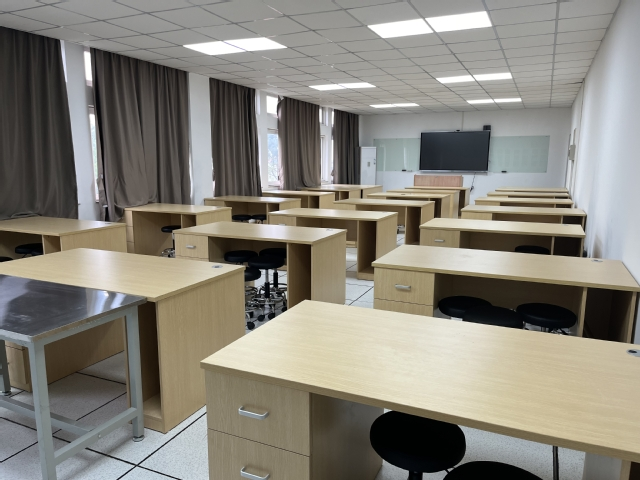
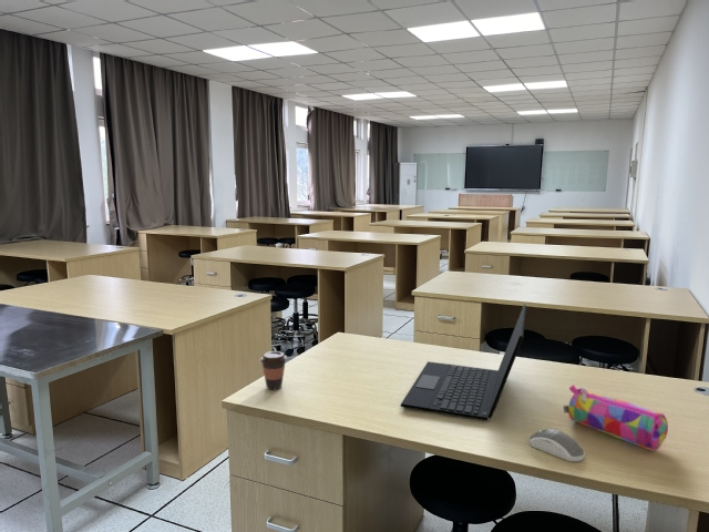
+ pencil case (613, 416)
+ computer mouse (557, 440)
+ coffee cup (274, 370)
+ laptop (463, 366)
